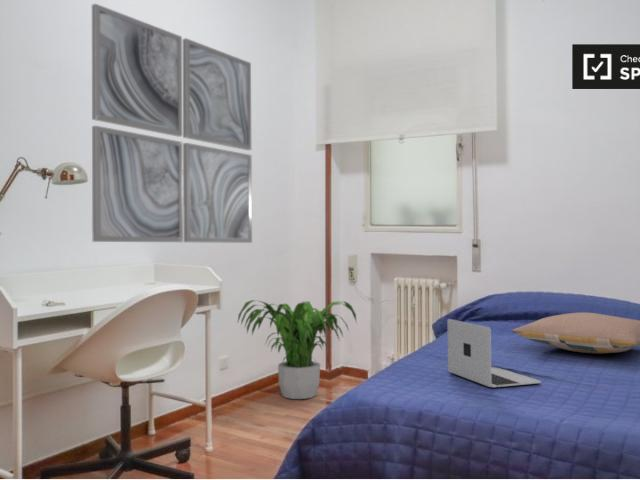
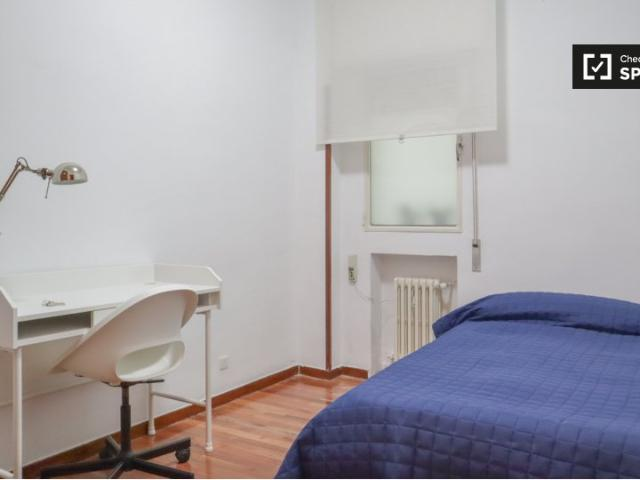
- laptop (490, 349)
- wall art (183, 137)
- pillow (590, 332)
- potted plant (302, 347)
